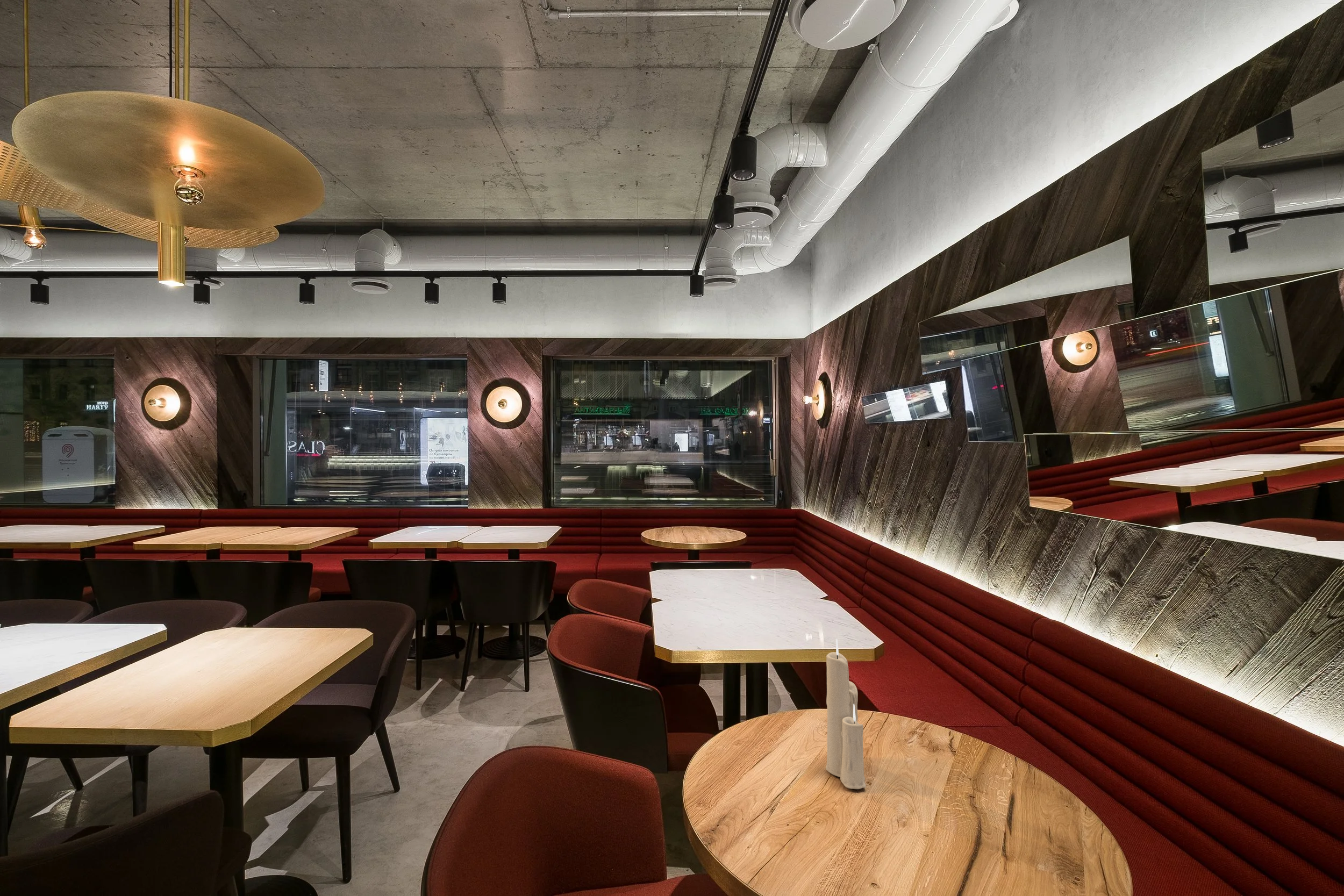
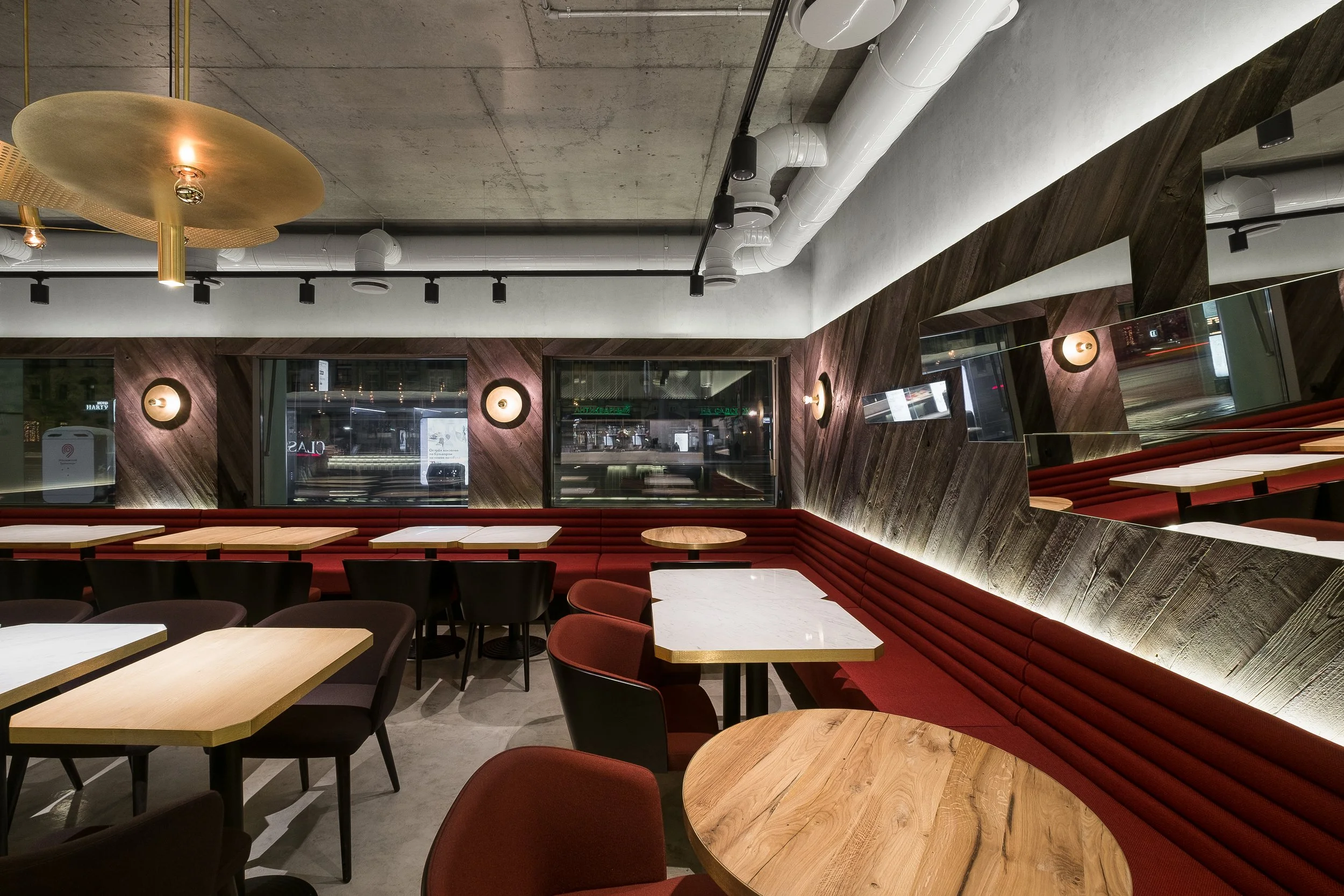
- candle (843, 702)
